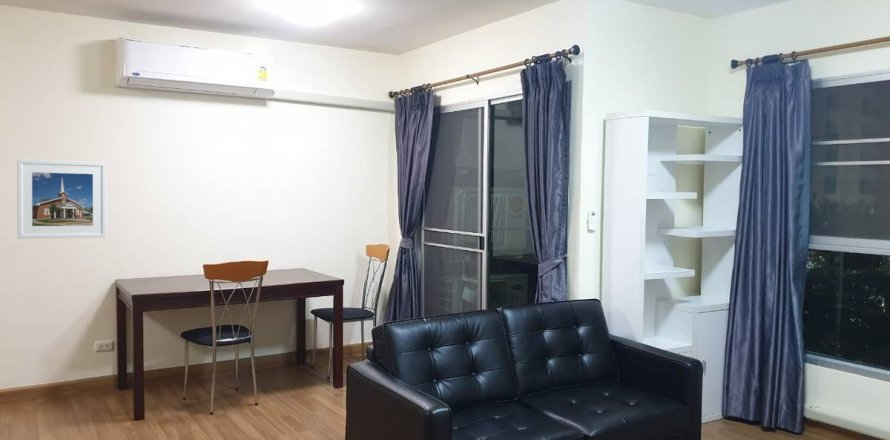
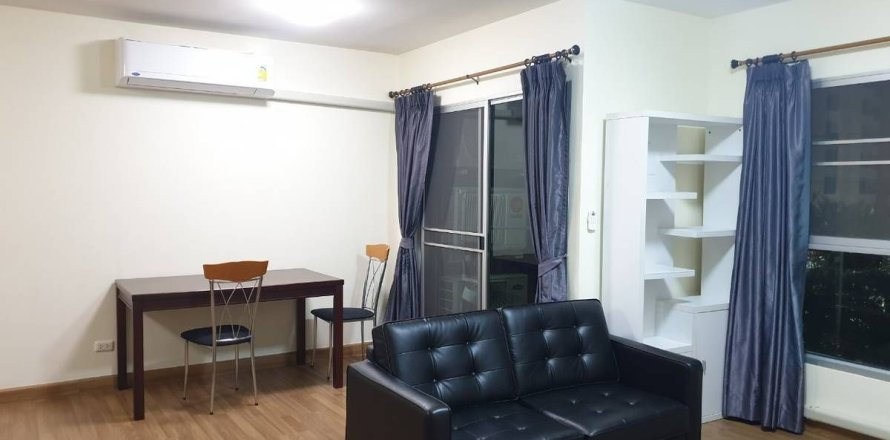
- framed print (63, 199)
